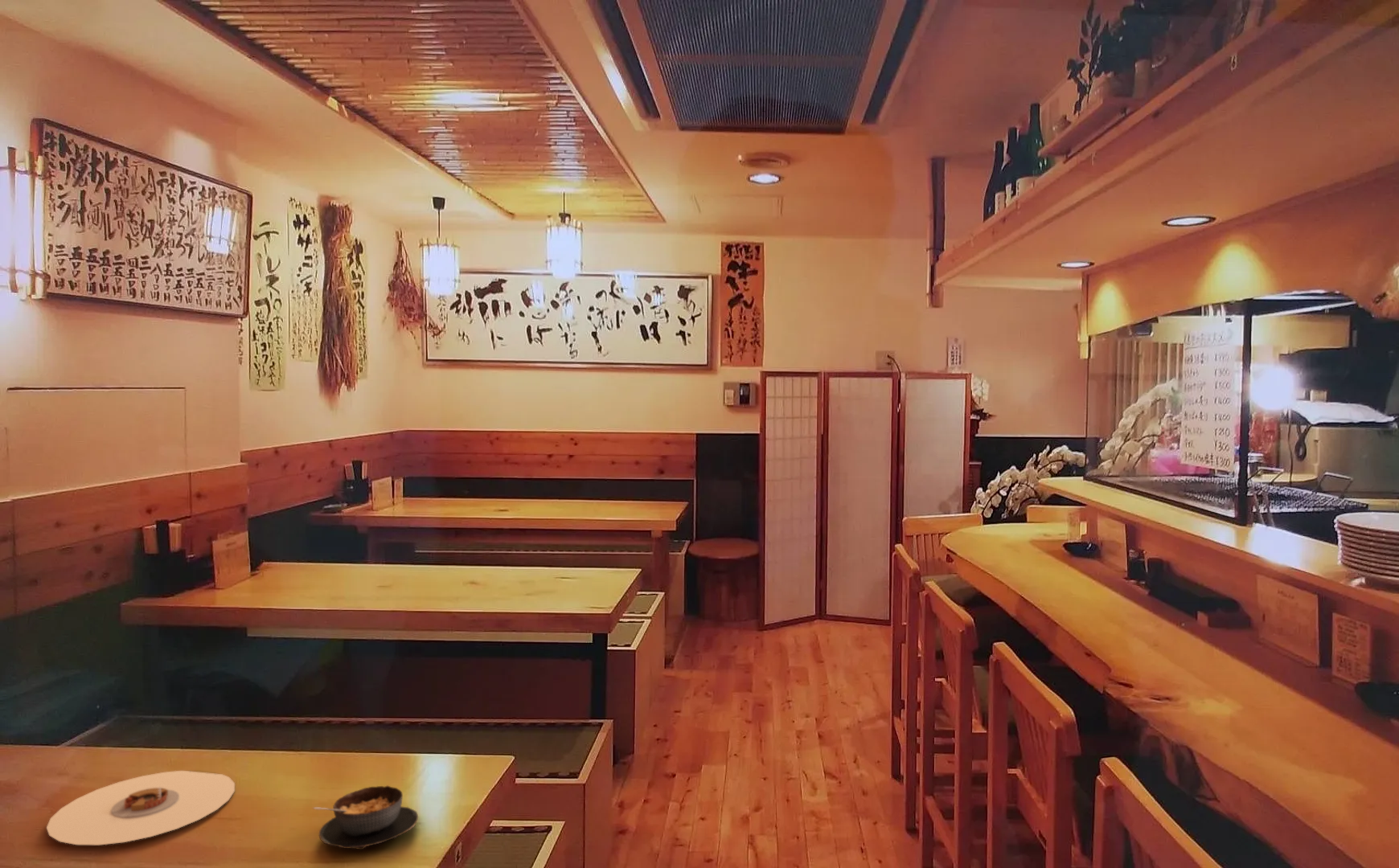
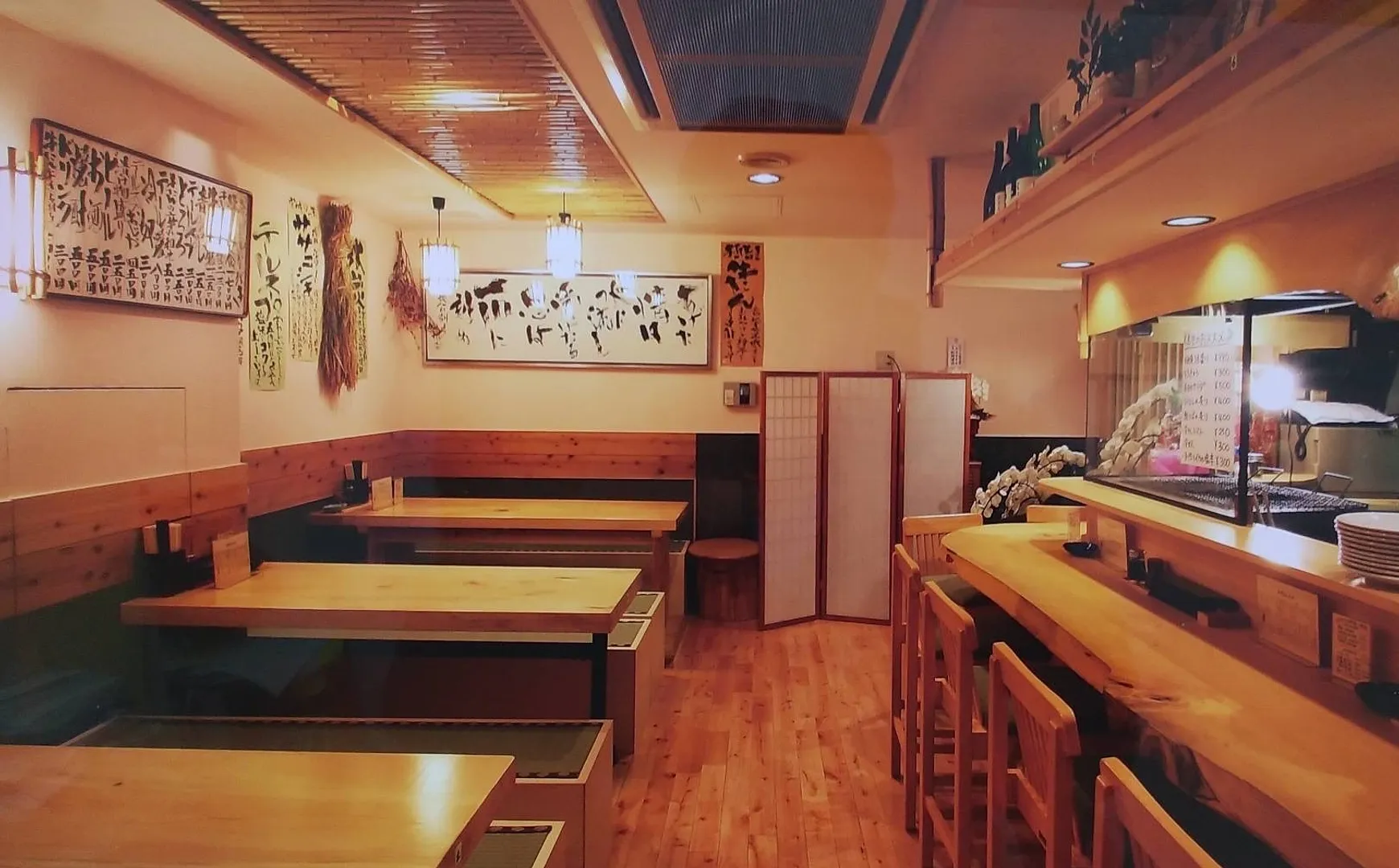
- soup bowl (366, 810)
- plate (146, 797)
